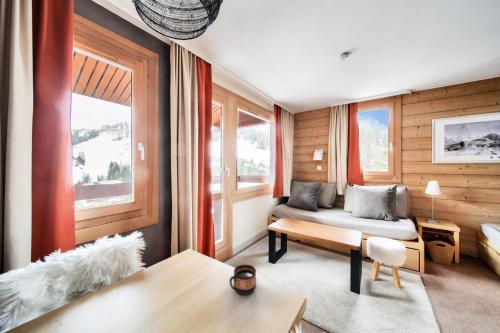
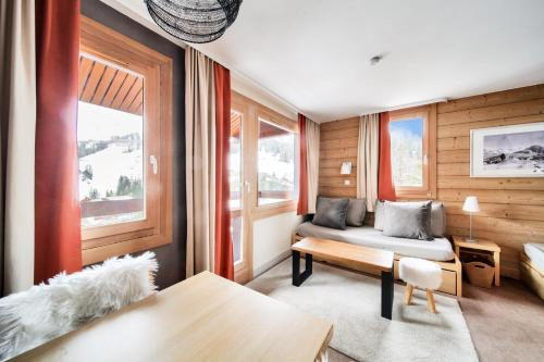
- cup (243, 279)
